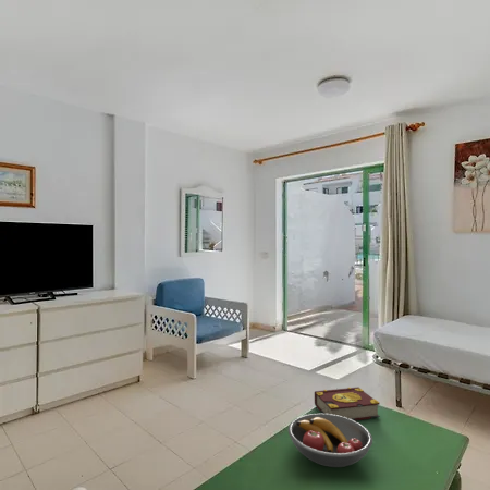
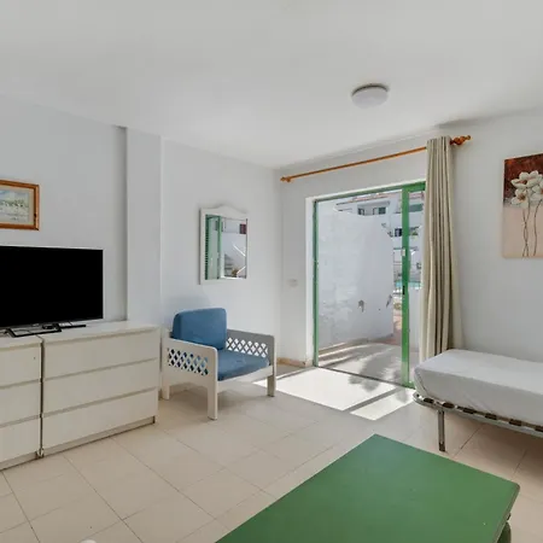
- fruit bowl (329, 440)
- book (344, 403)
